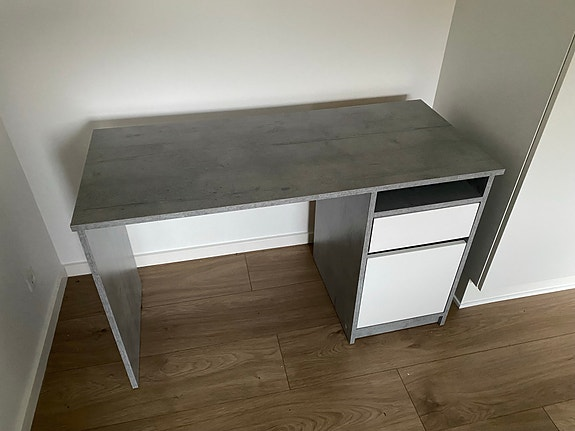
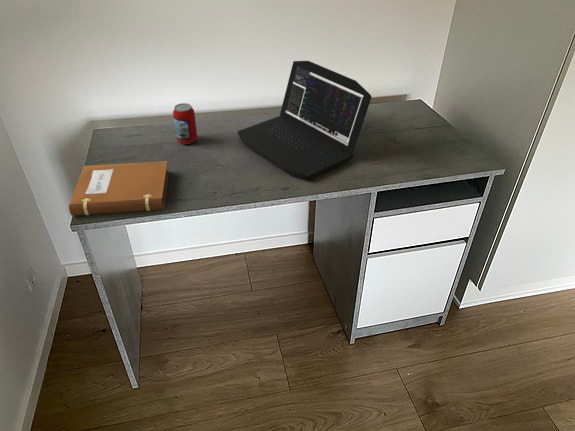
+ beverage can (185, 124)
+ notebook (119, 187)
+ laptop (298, 115)
